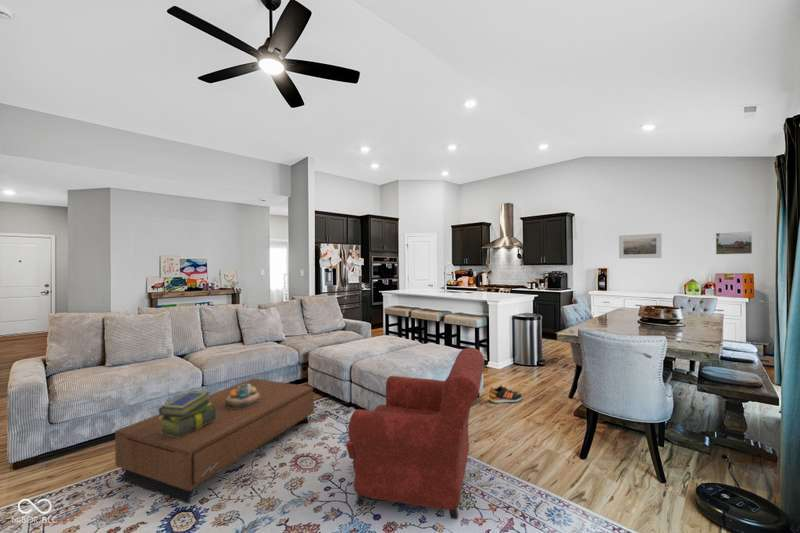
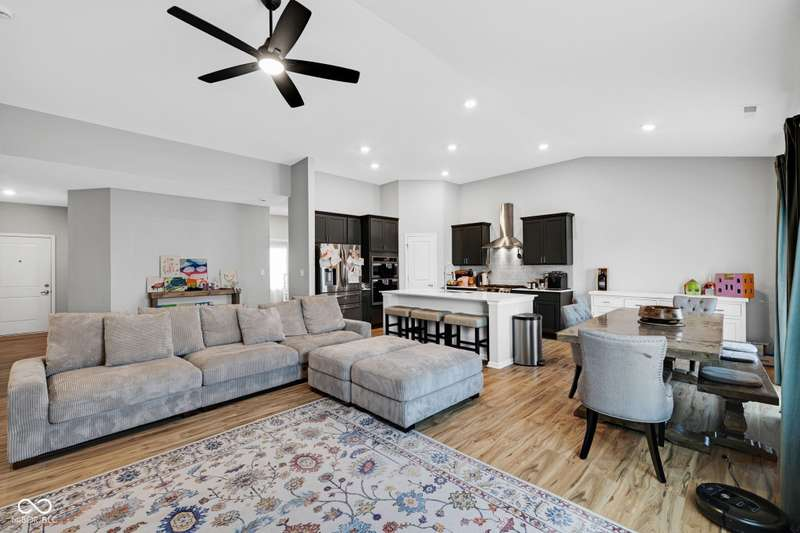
- decorative bowl (243, 393)
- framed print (733, 243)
- stack of books (187, 412)
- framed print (639, 246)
- shoe (505, 392)
- armchair (418, 417)
- coffee table (230, 426)
